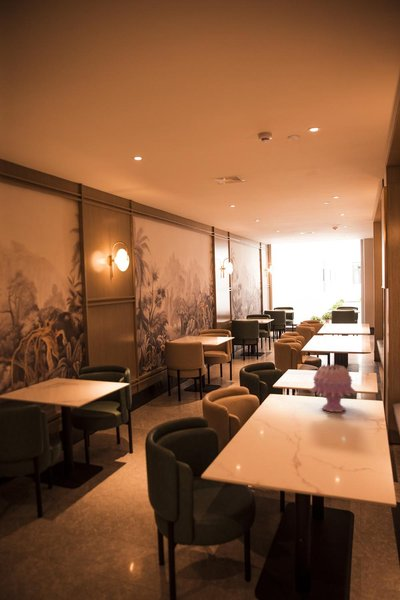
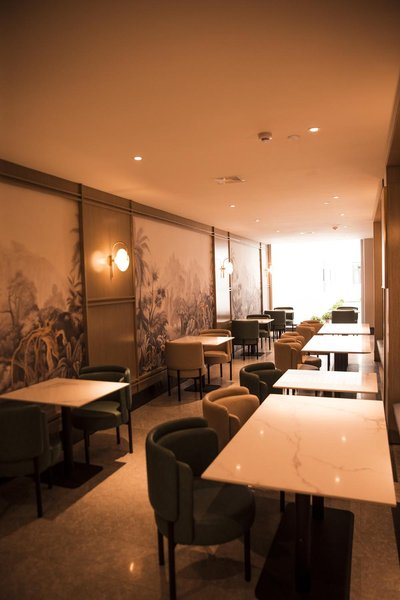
- decorative vase (332, 387)
